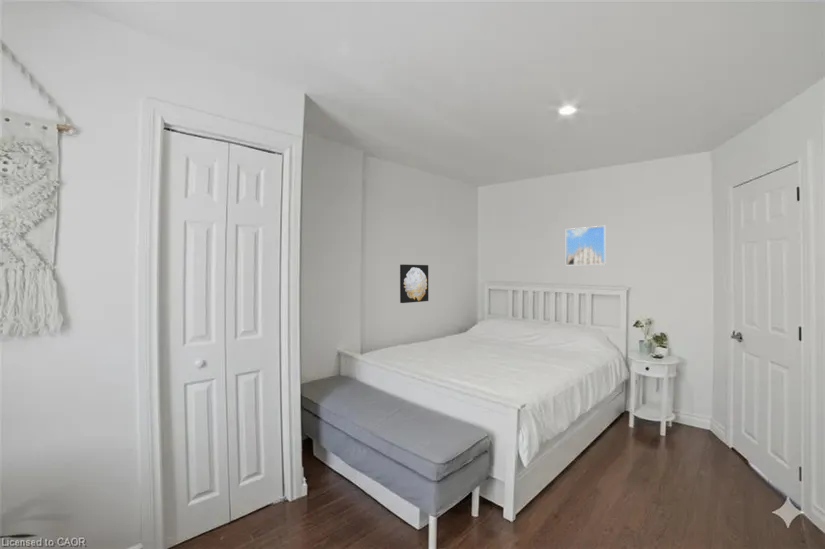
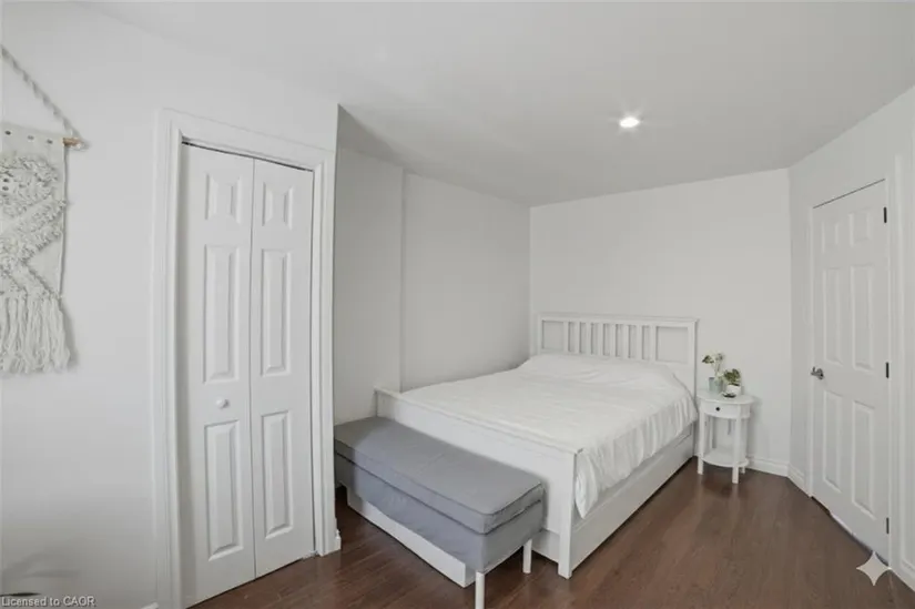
- wall art (414, 283)
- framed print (585, 246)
